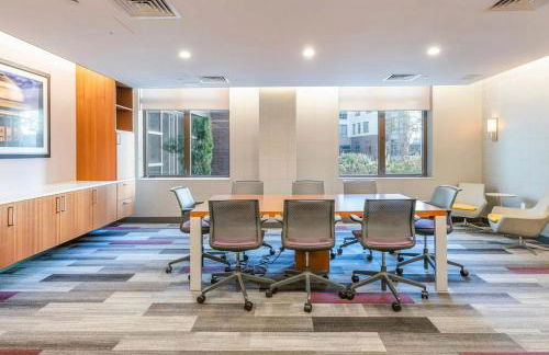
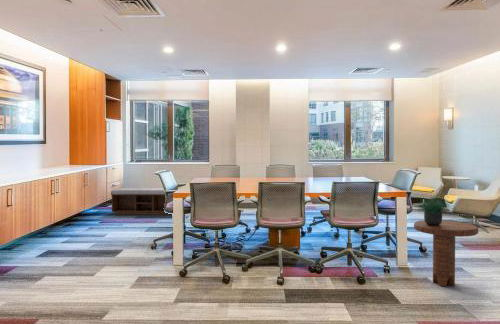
+ potted plant (433, 205)
+ bench (146, 200)
+ side table (444, 254)
